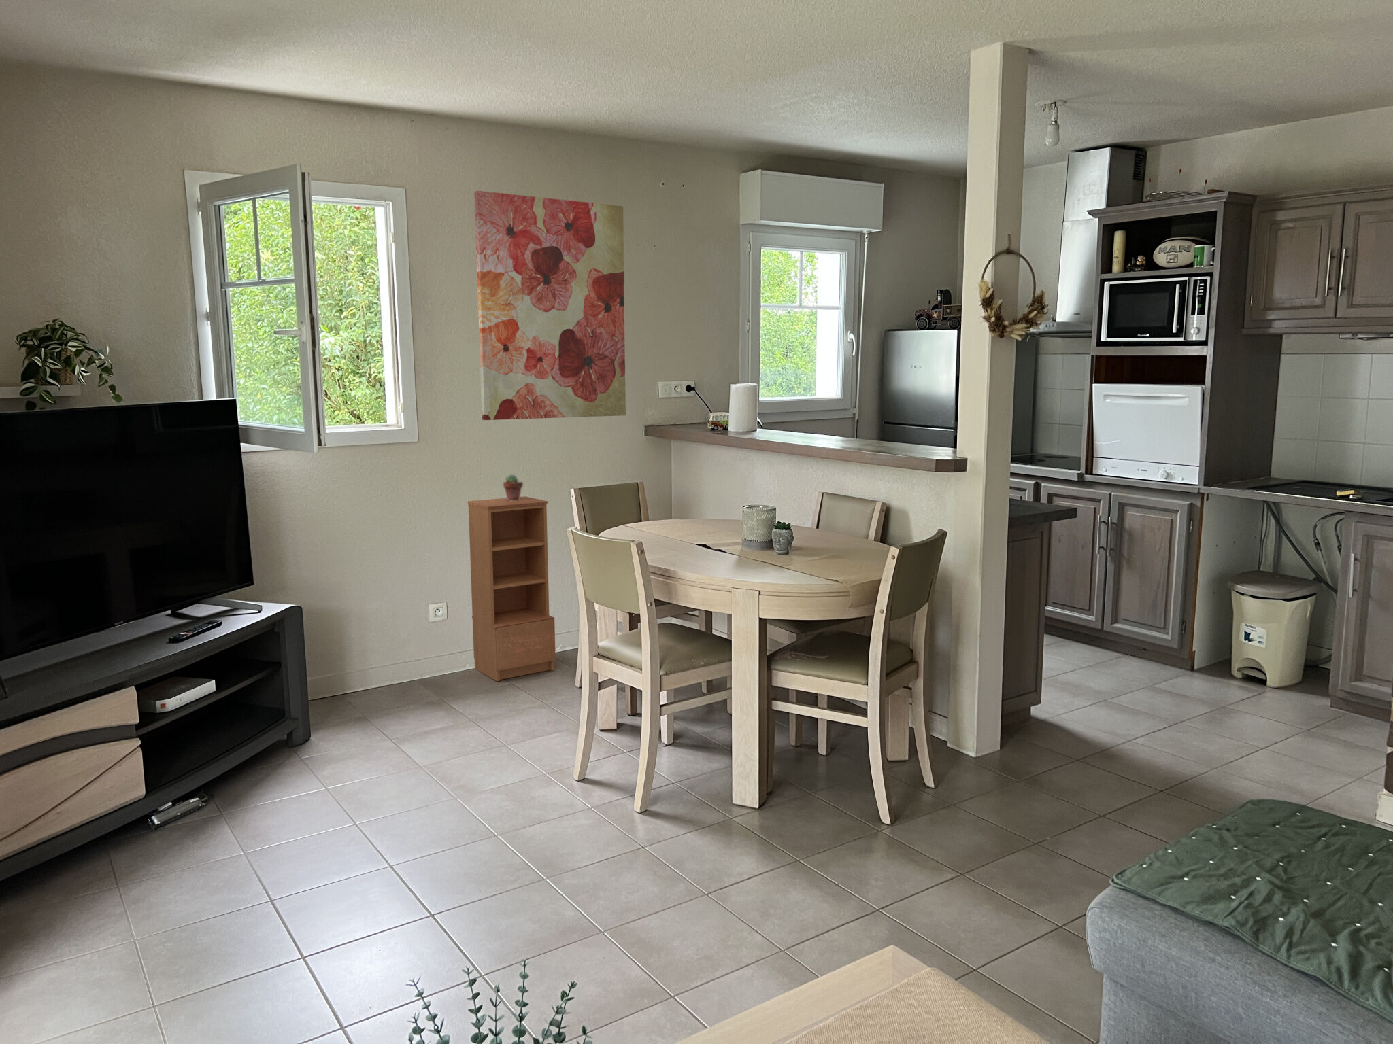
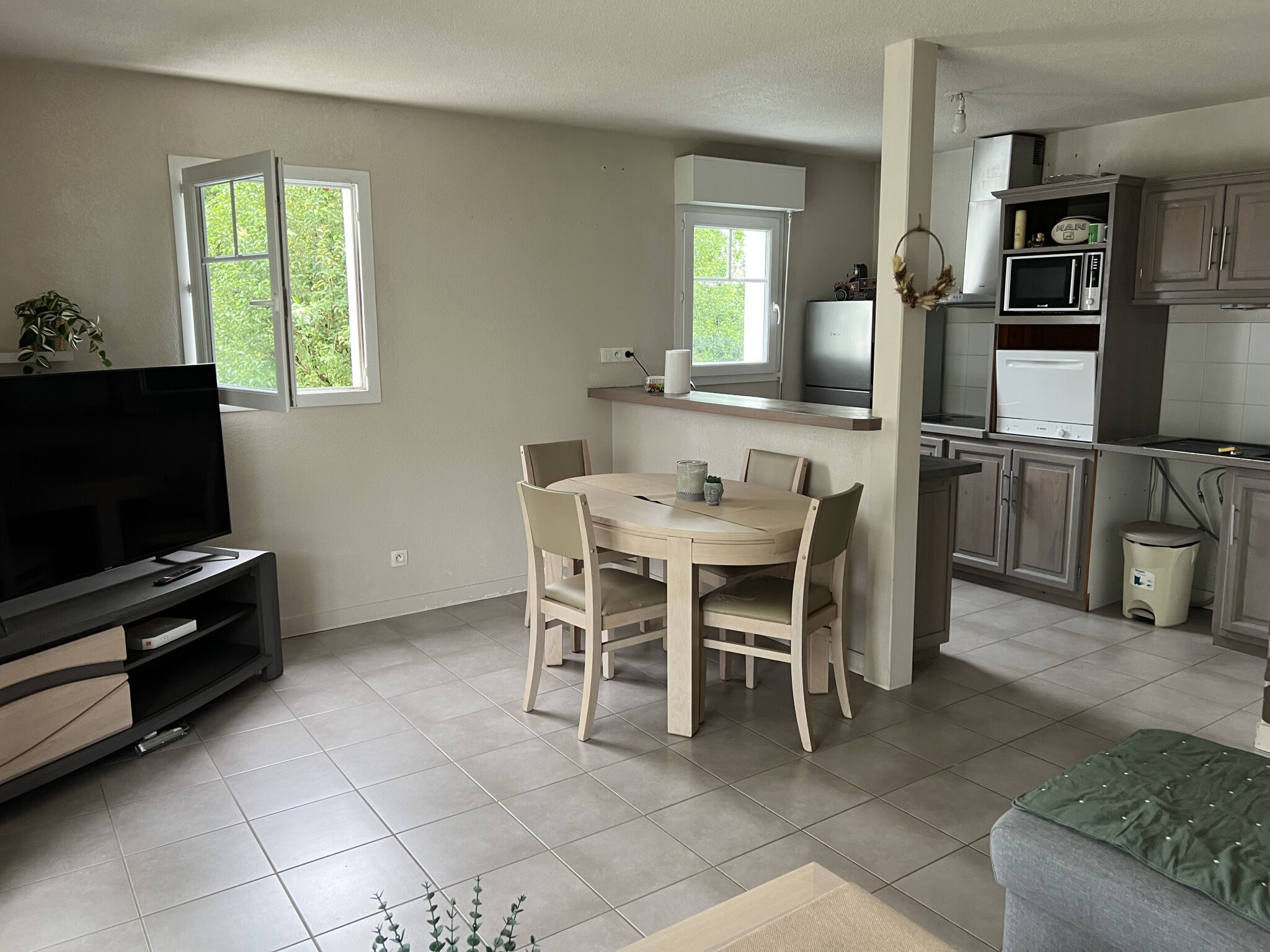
- potted succulent (513, 487)
- bookcase (512, 587)
- wall art (554, 310)
